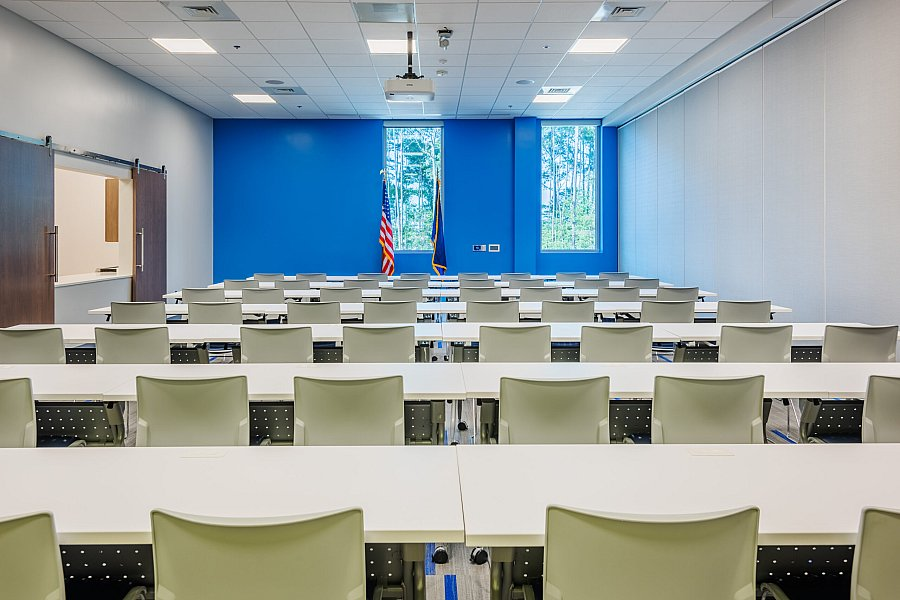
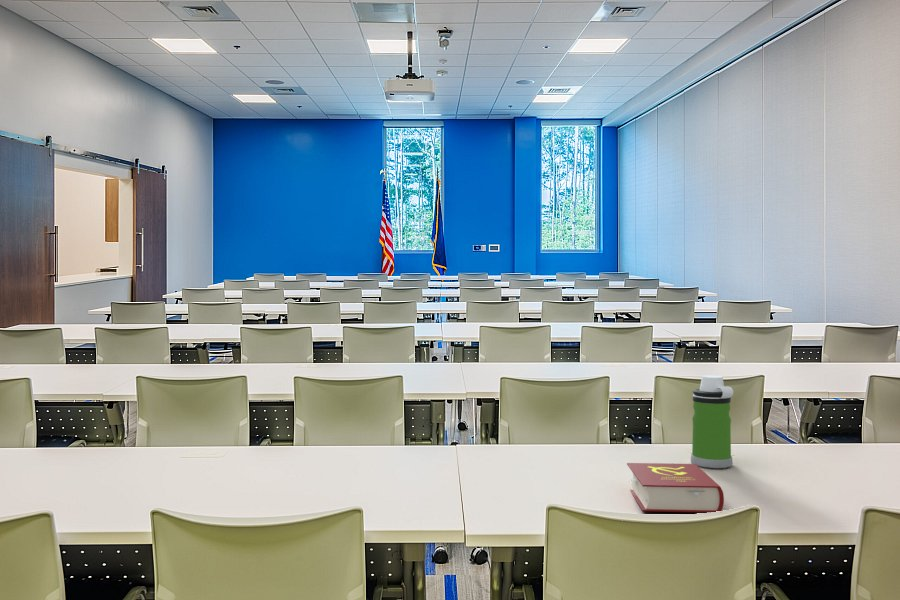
+ book (671, 486)
+ water bottle (712, 420)
